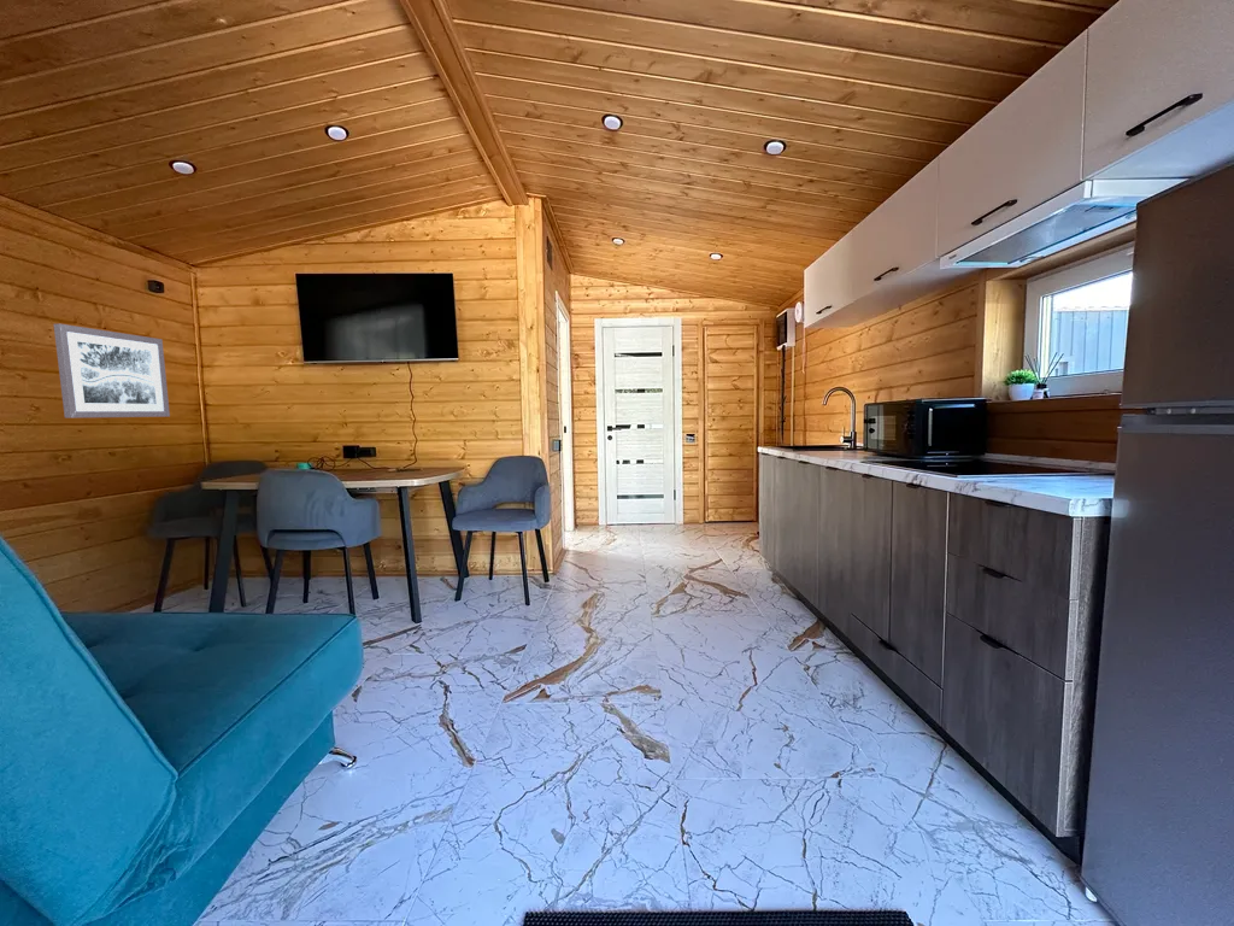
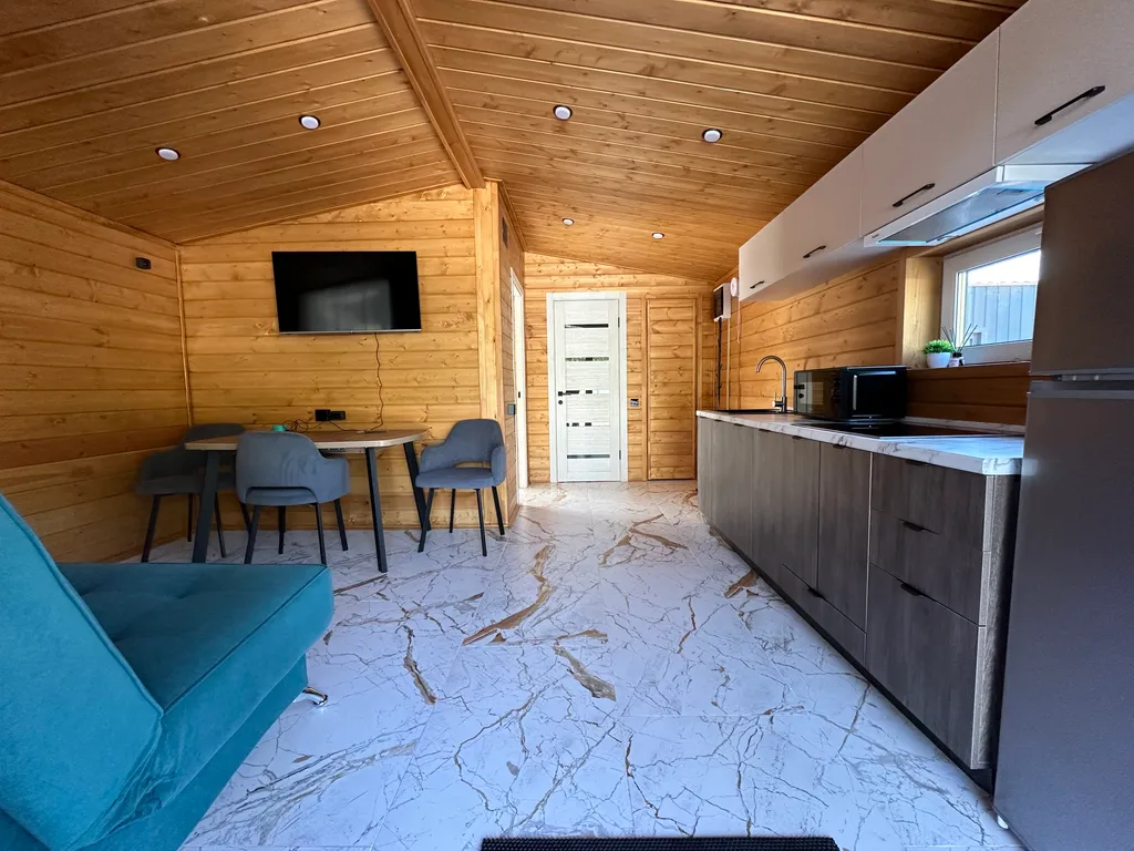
- wall art (117, 375)
